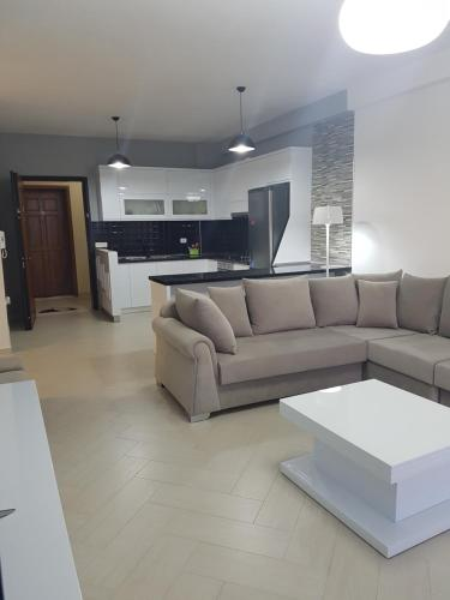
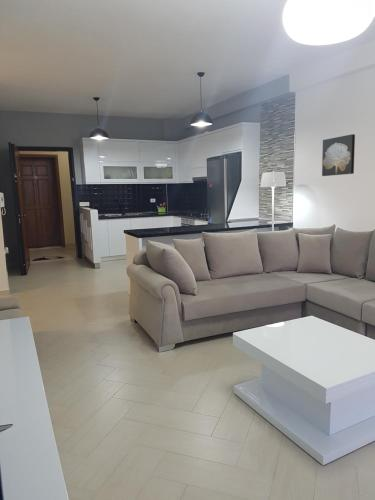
+ wall art (337, 156)
